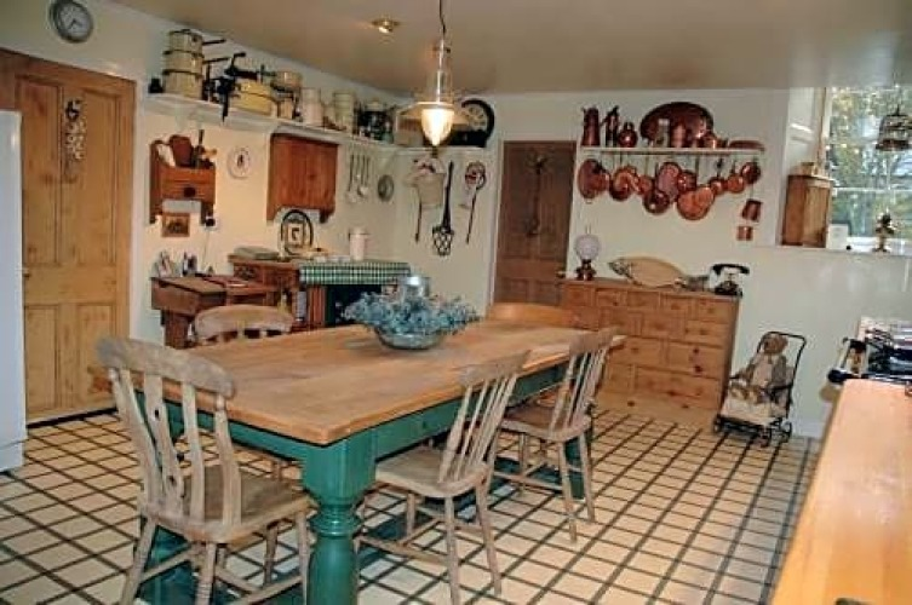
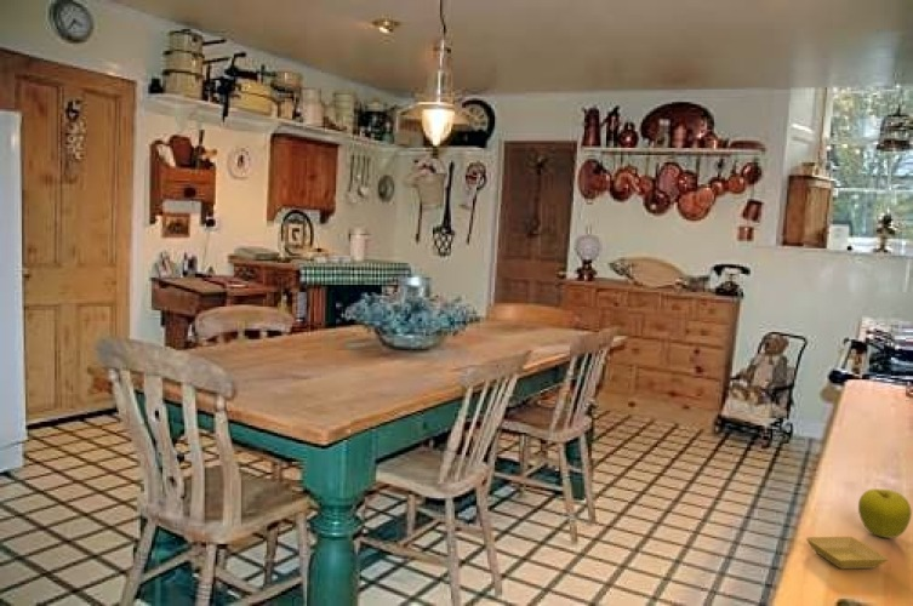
+ fruit (883, 513)
+ saucer (845, 553)
